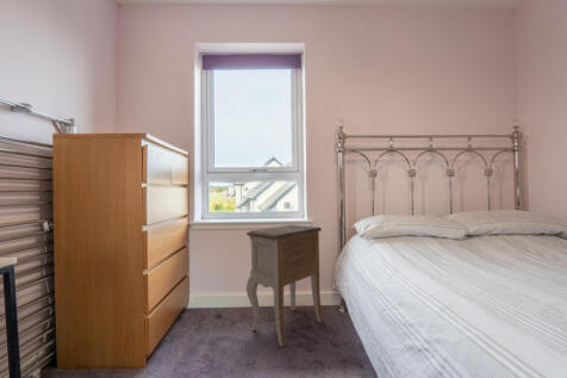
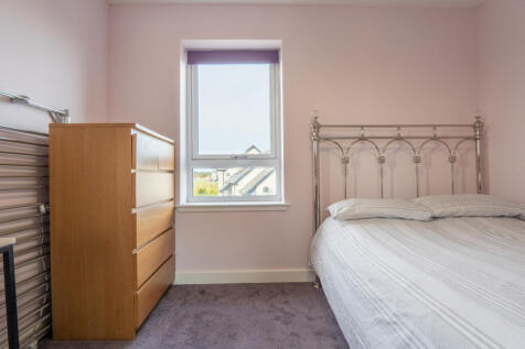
- nightstand (285, 277)
